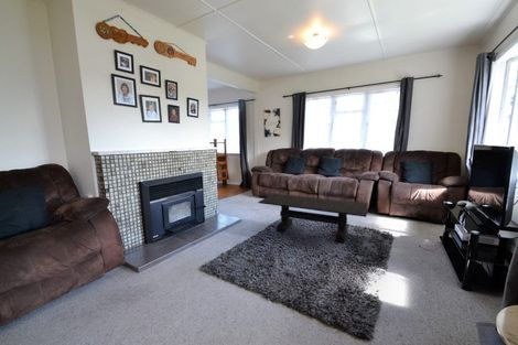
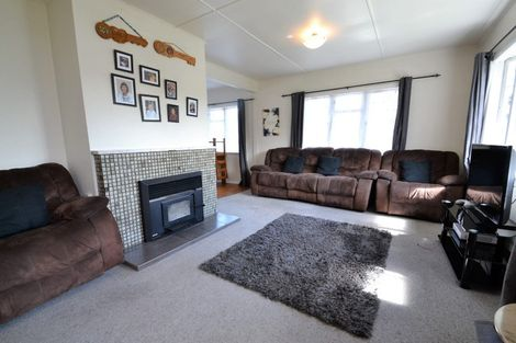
- coffee table (311, 216)
